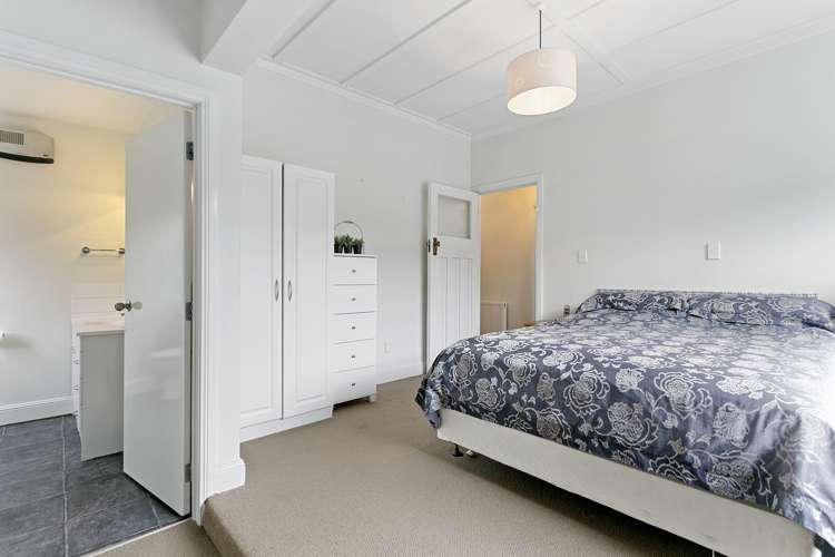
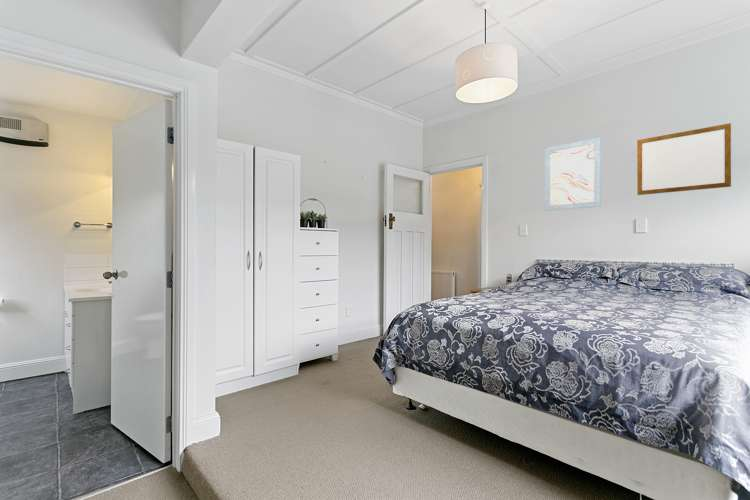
+ wall art (571, 175)
+ writing board (681, 161)
